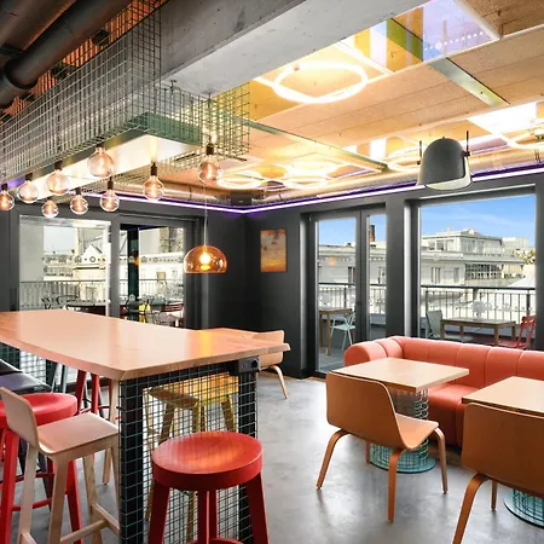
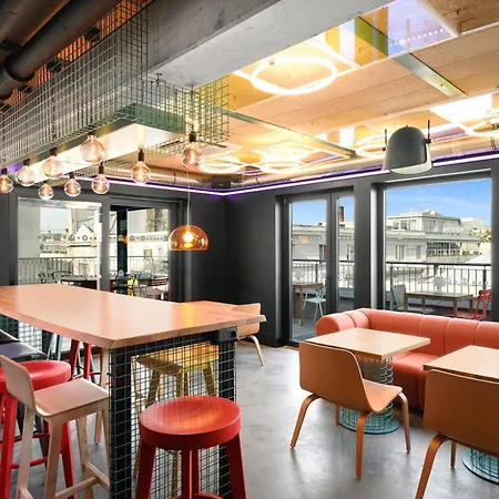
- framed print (273, 250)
